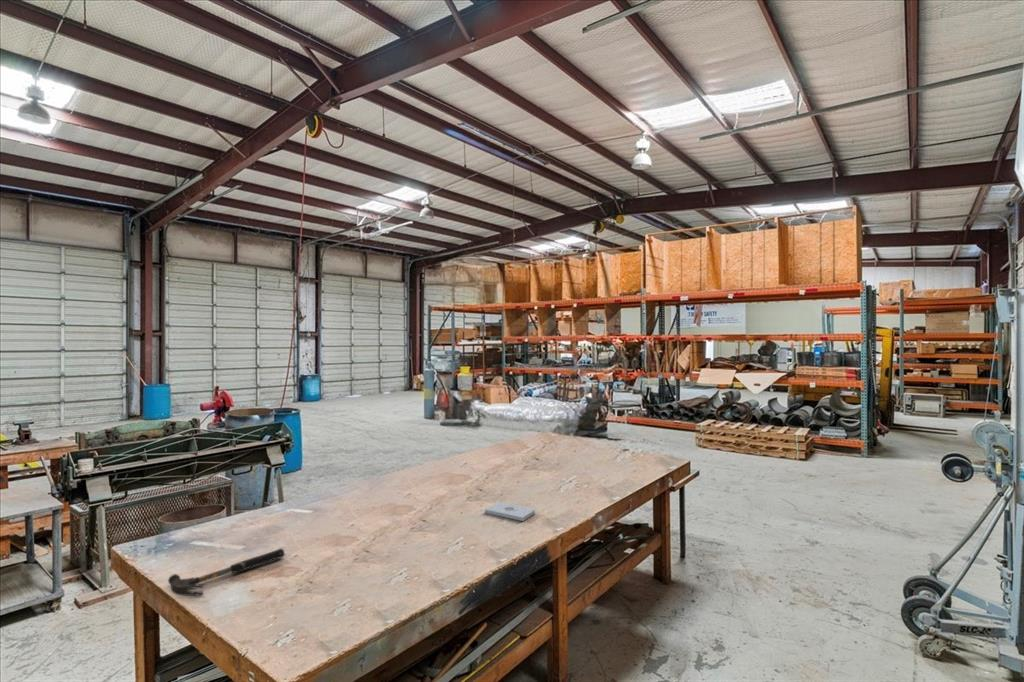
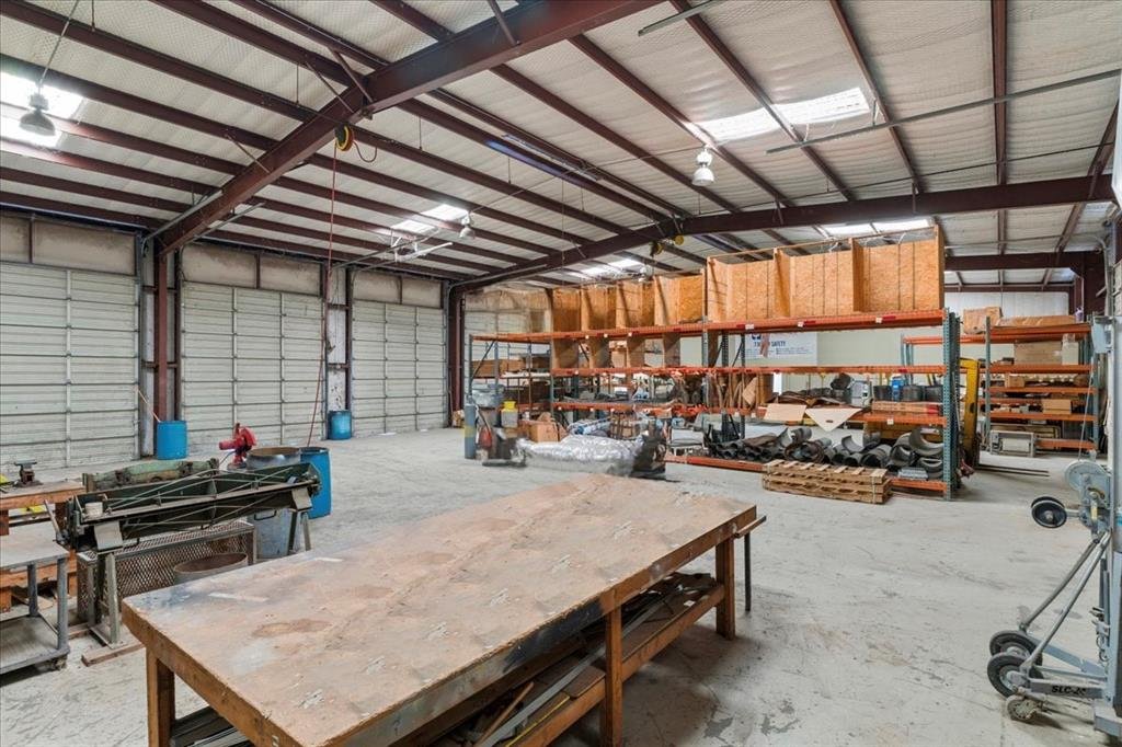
- notepad (510, 510)
- claw hammer (232, 569)
